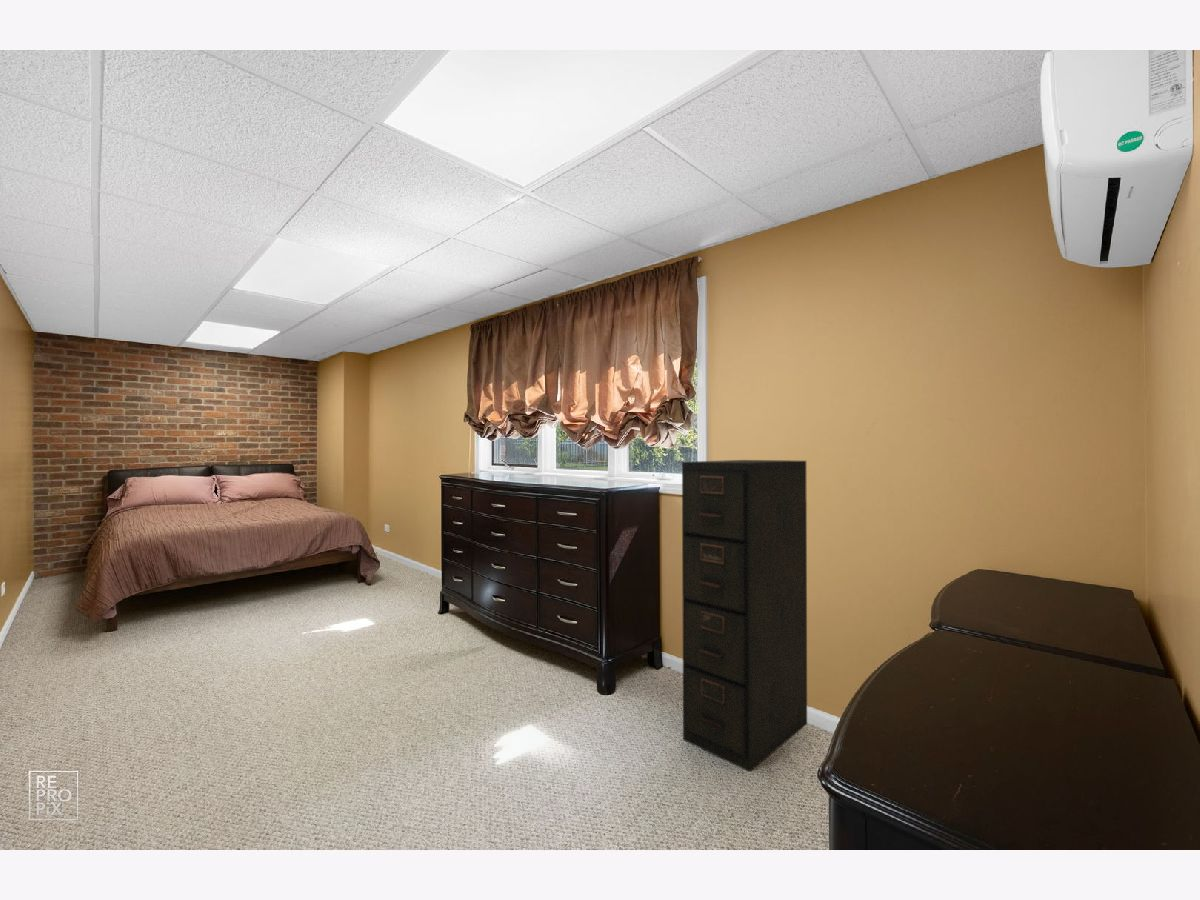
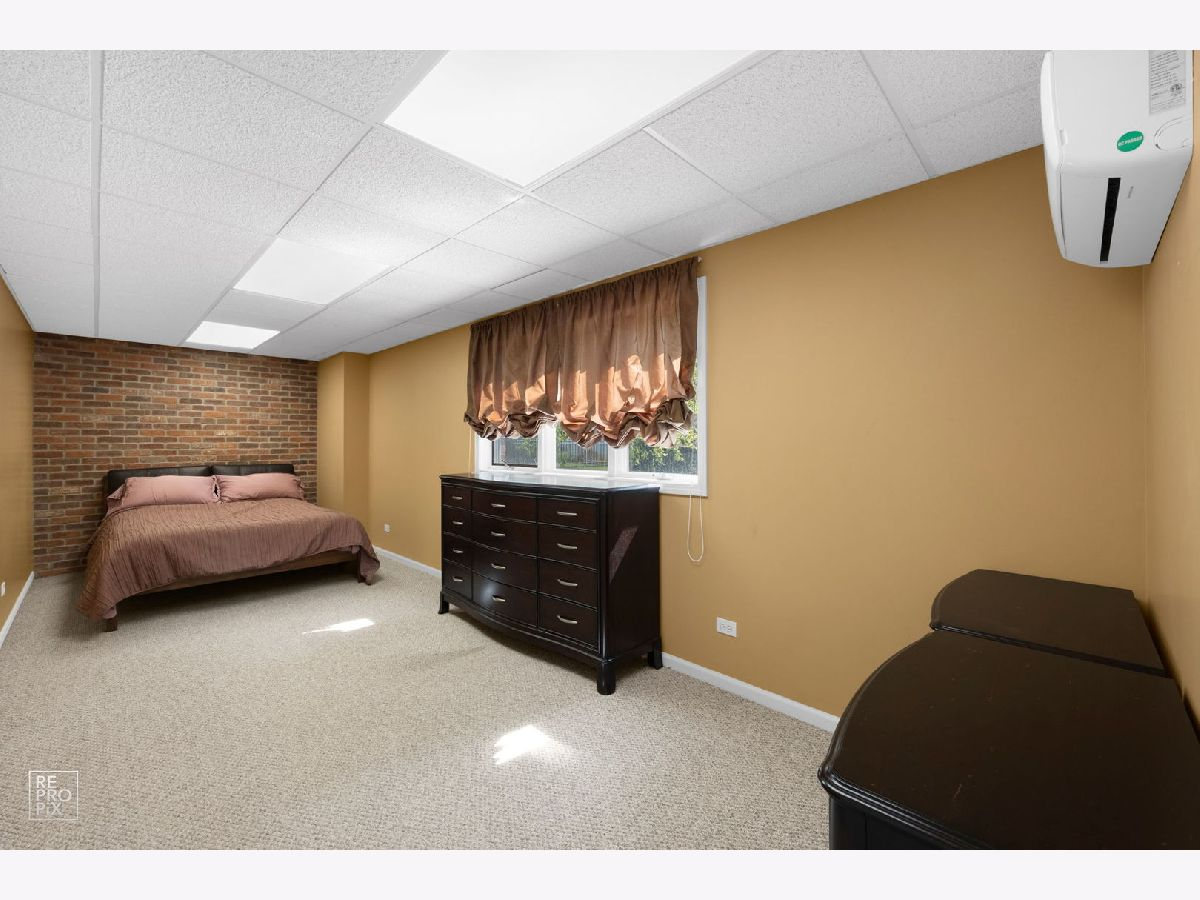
- filing cabinet (744, 597)
